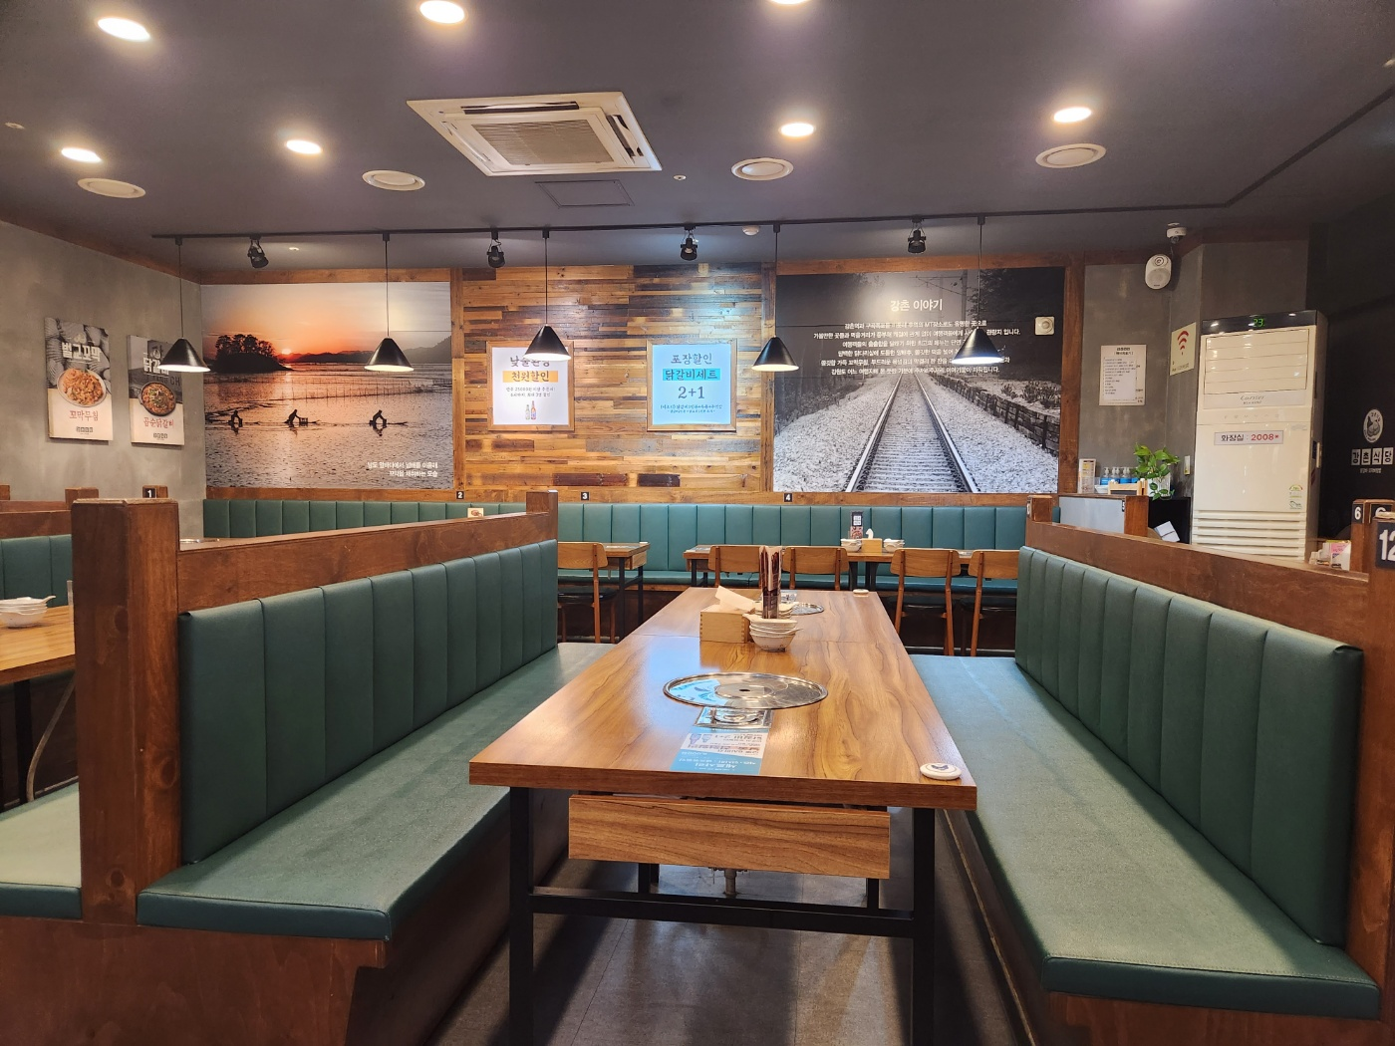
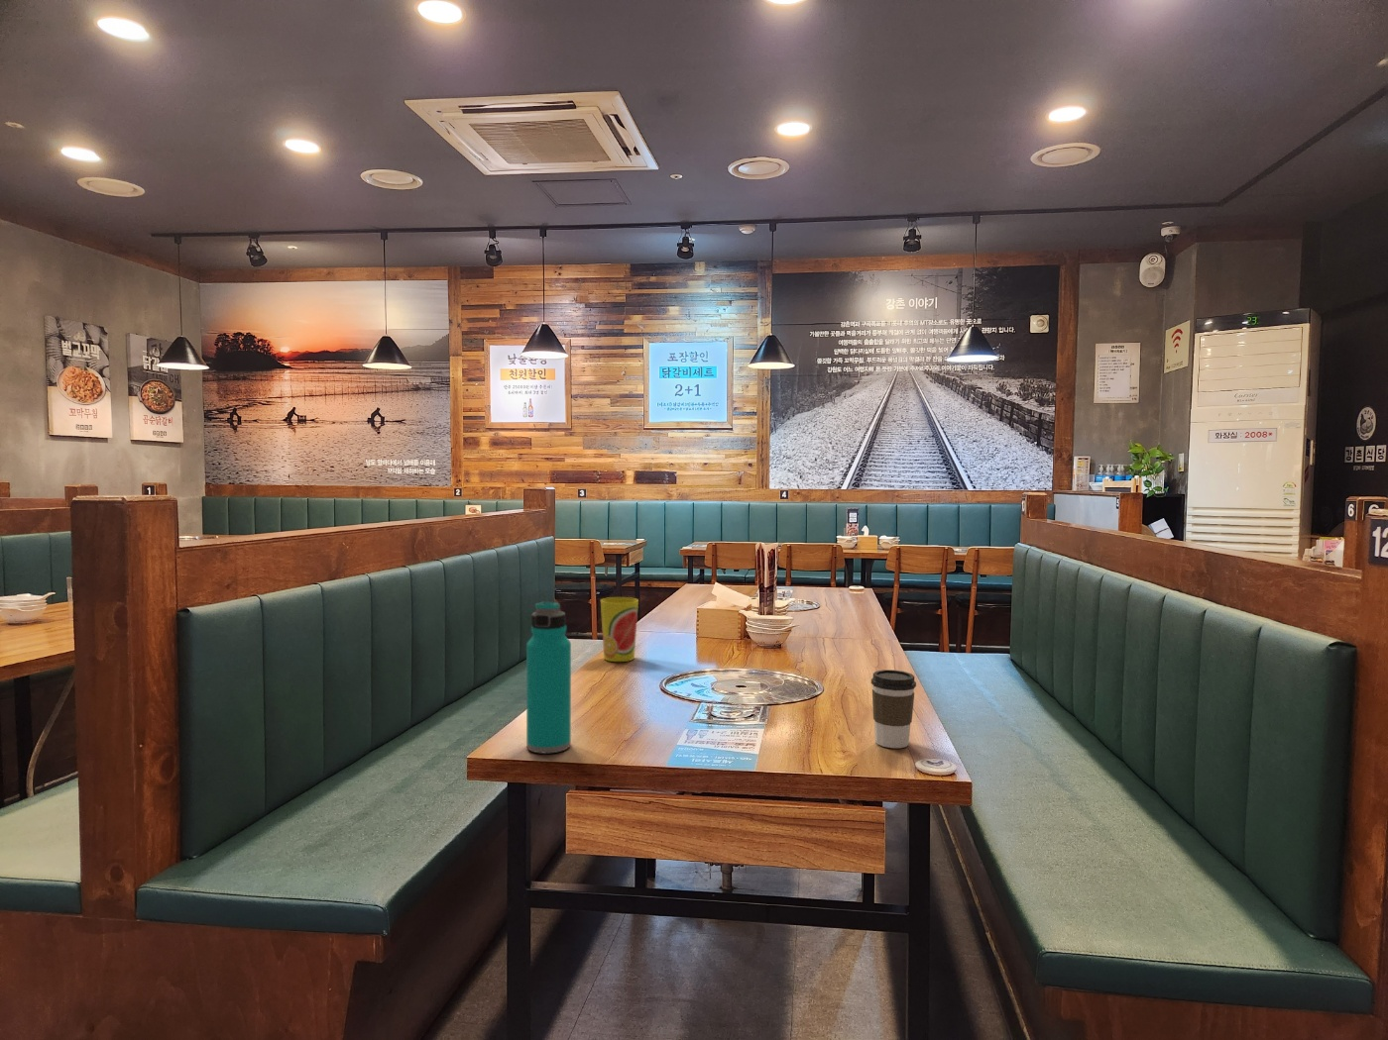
+ coffee cup (892, 708)
+ water bottle (549, 674)
+ cup (619, 629)
